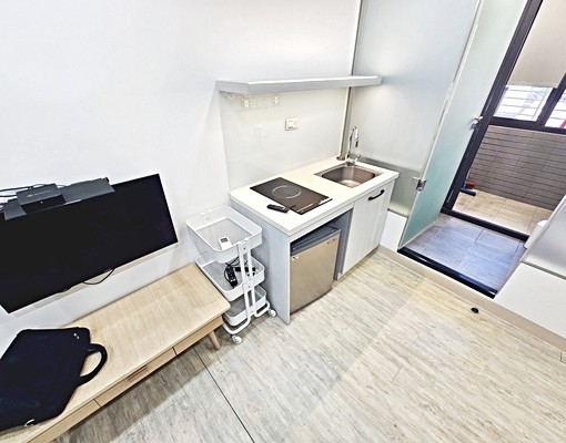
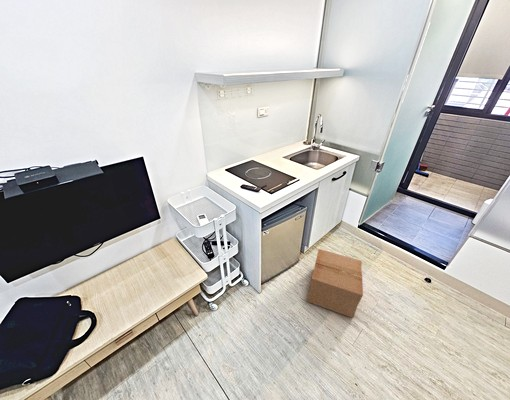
+ cardboard box (334, 280)
